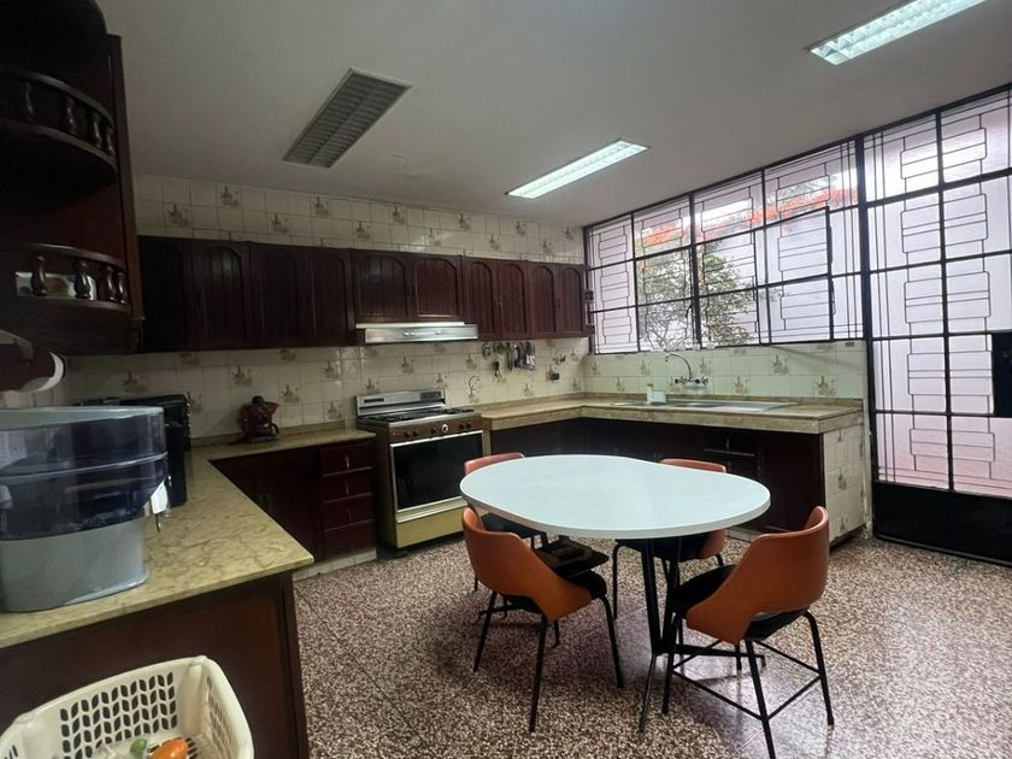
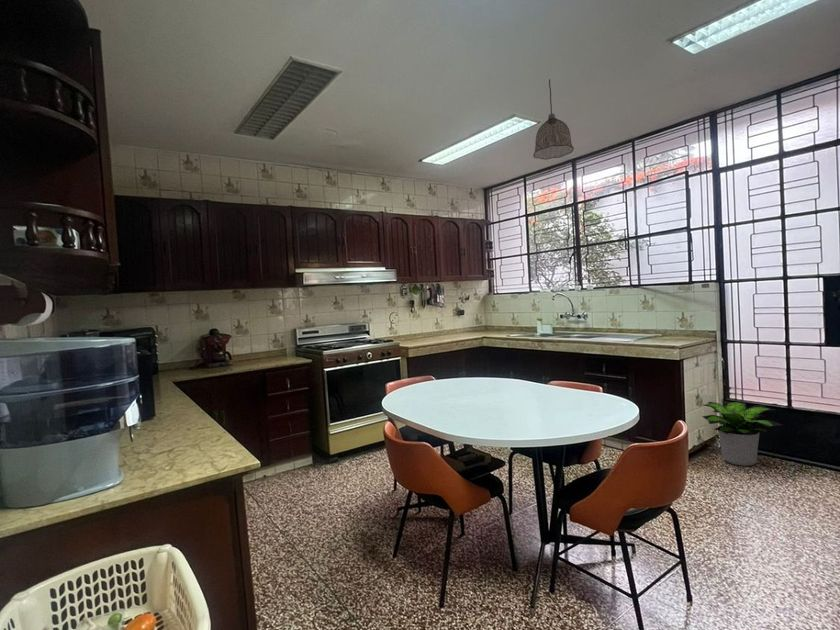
+ potted plant (742, 434)
+ pendant lamp (551, 116)
